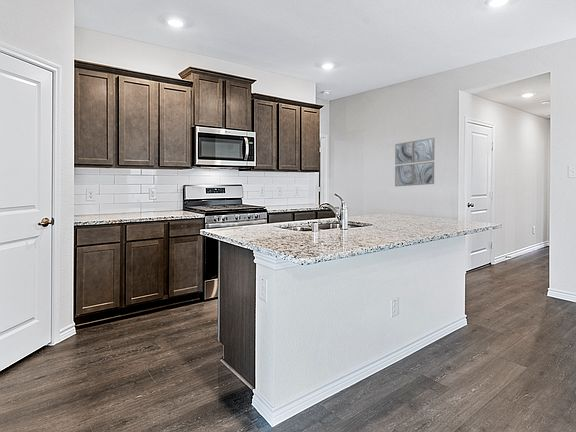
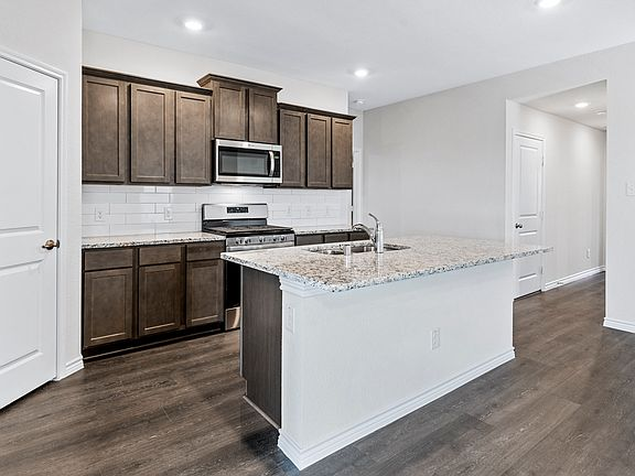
- wall art (413, 162)
